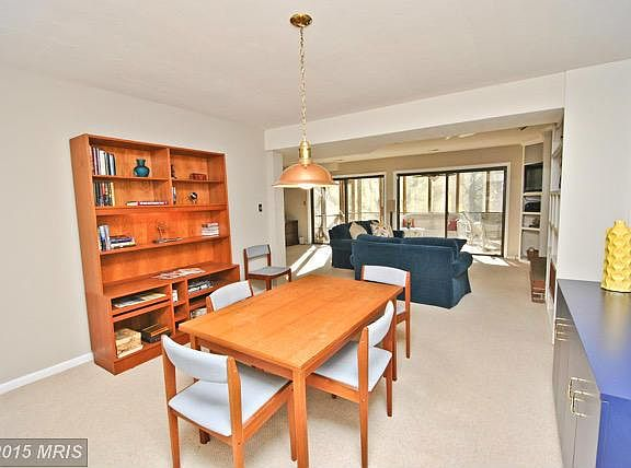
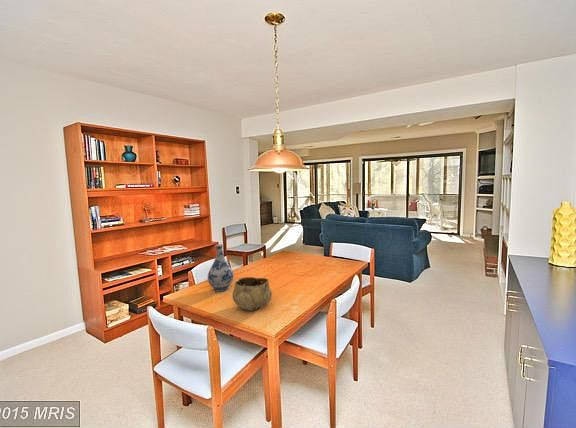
+ vase (220, 267)
+ decorative bowl (251, 294)
